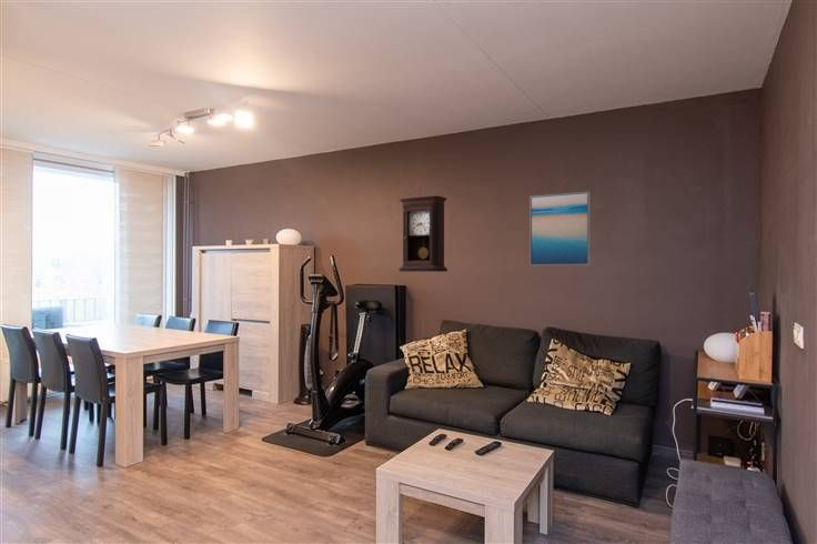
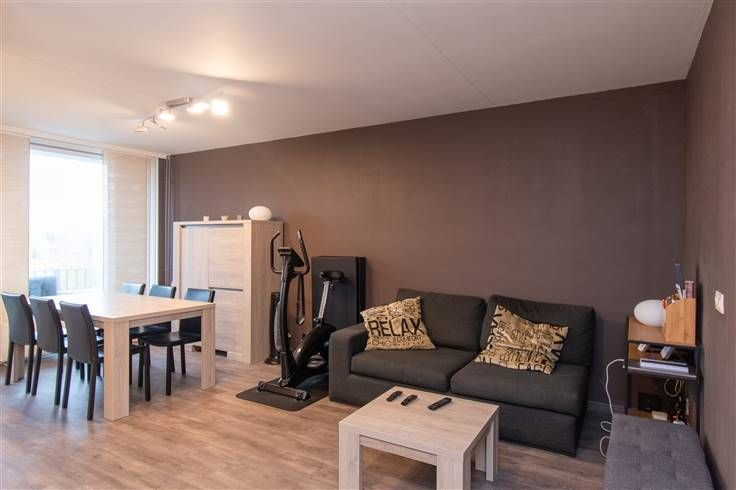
- wall art (558, 230)
- pendulum clock (421, 234)
